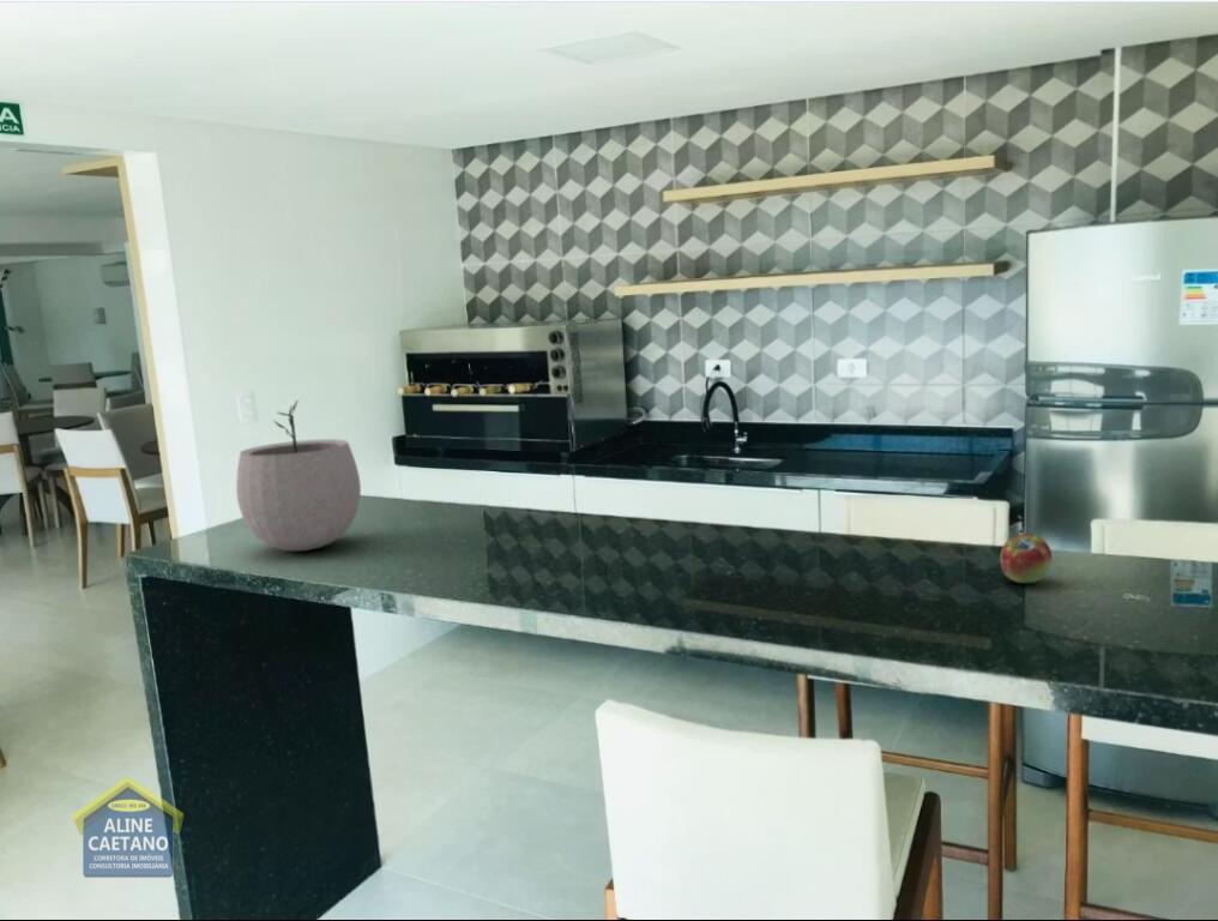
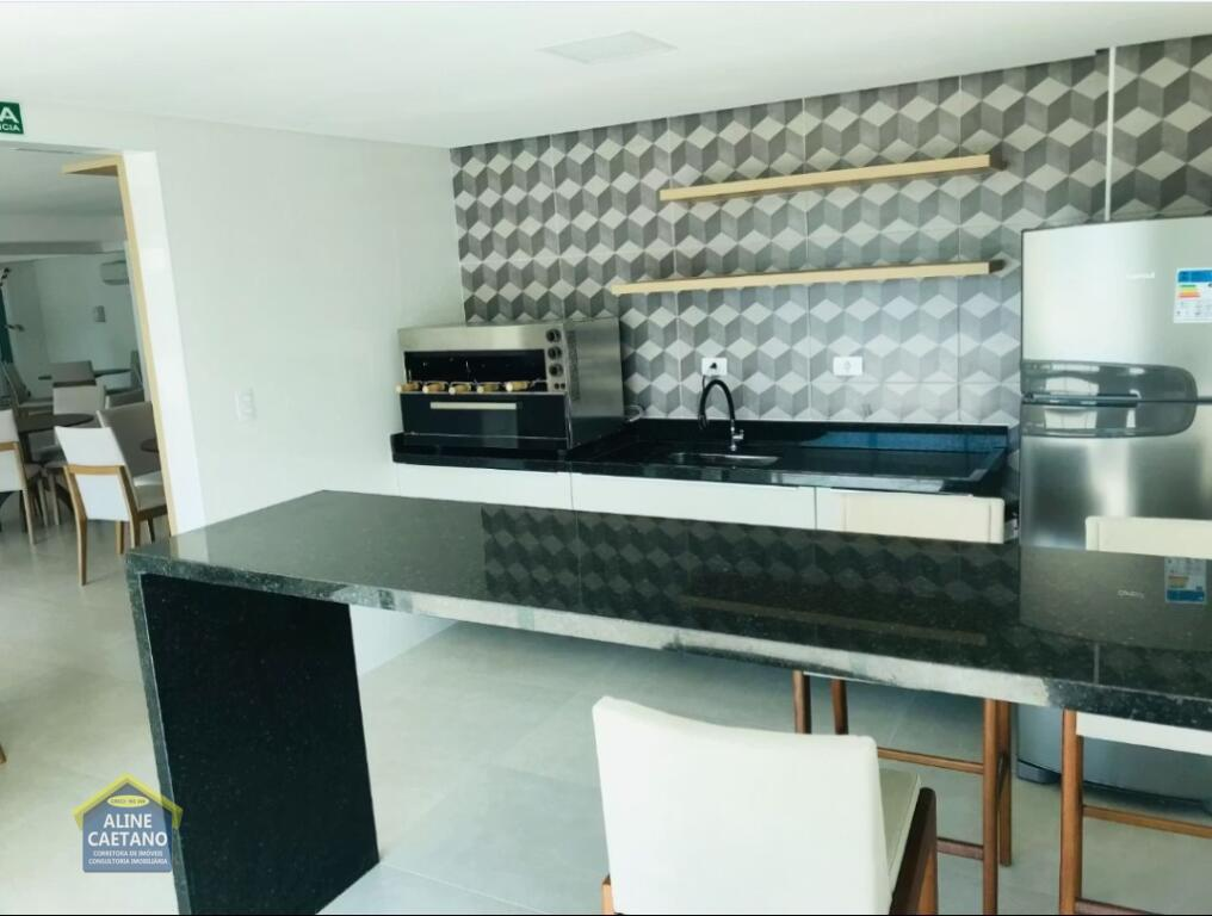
- plant pot (297, 475)
- fruit (1025, 559)
